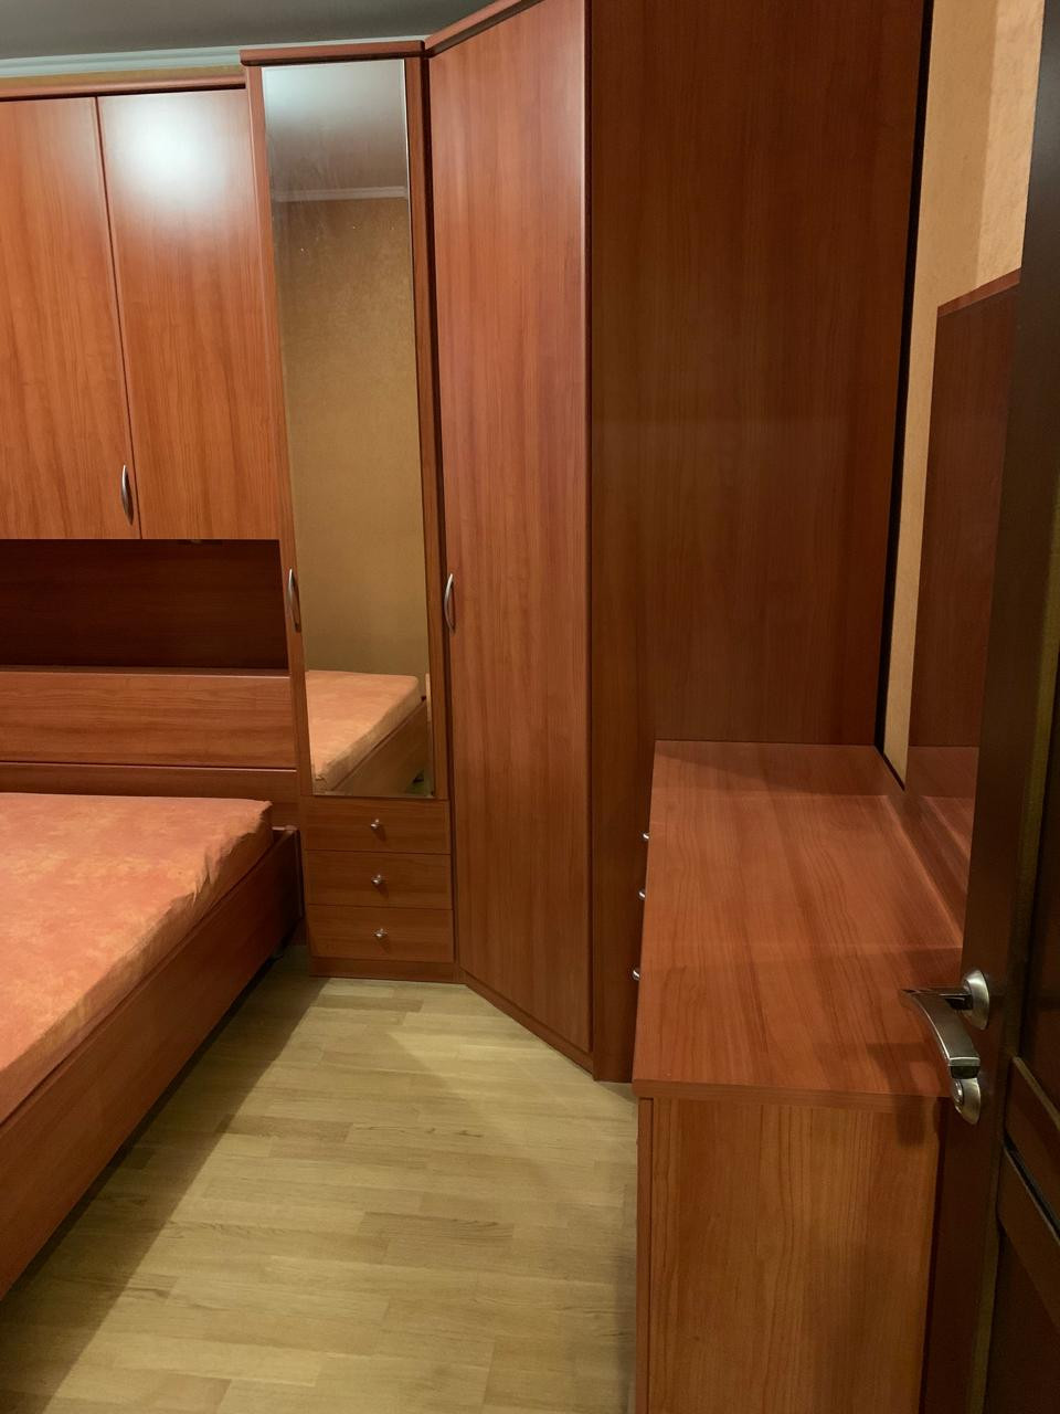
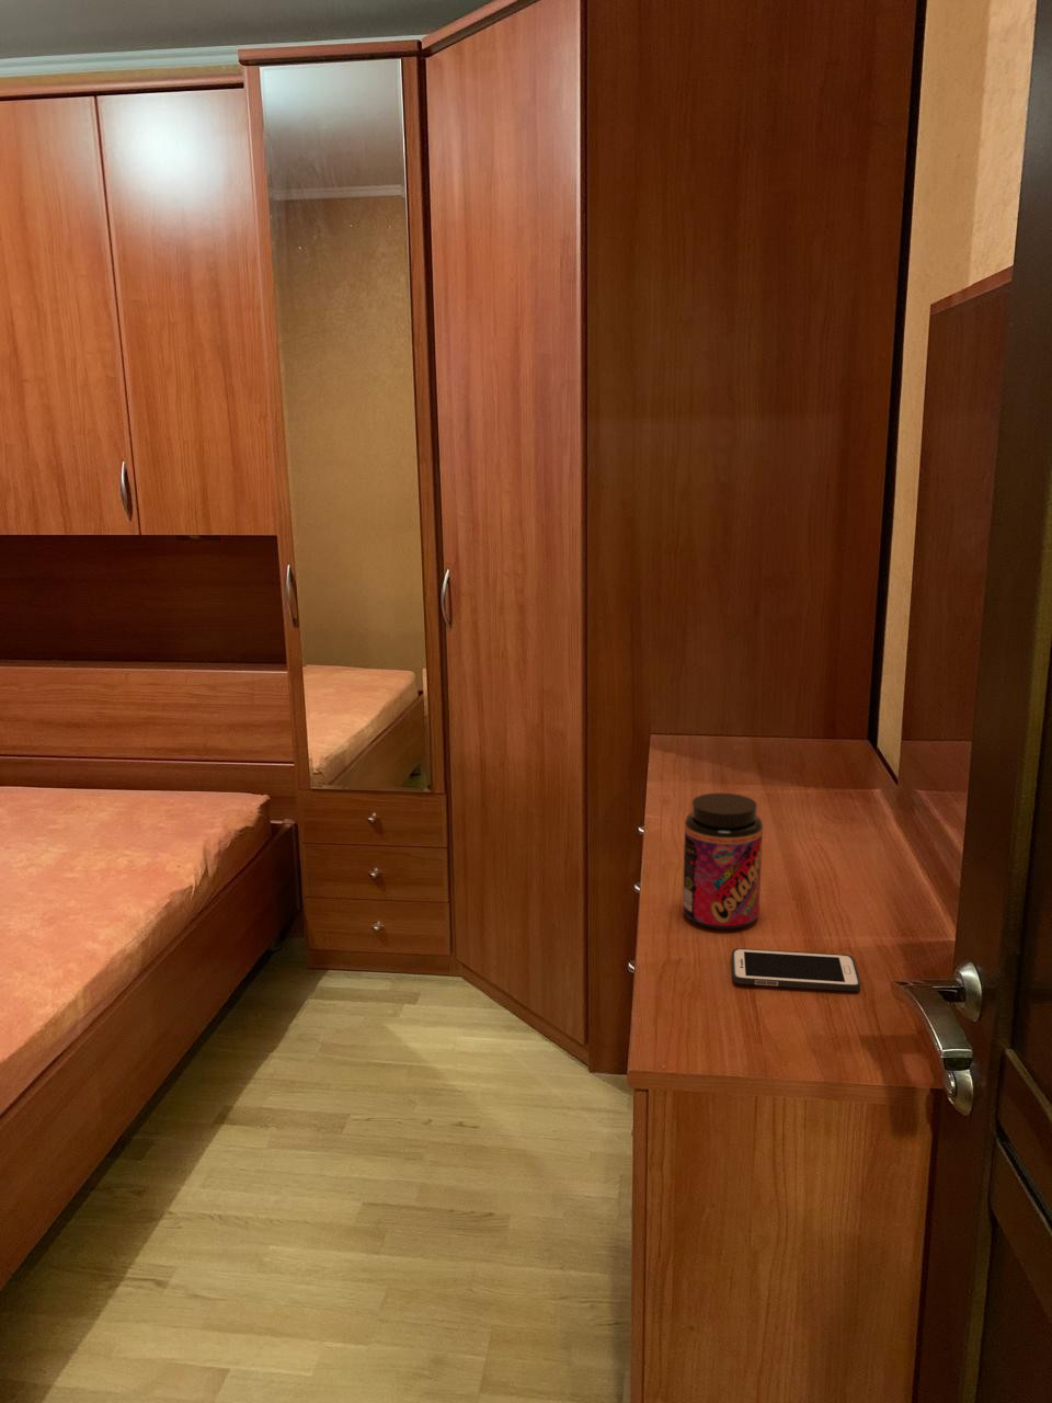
+ jar (723, 859)
+ cell phone (793, 969)
